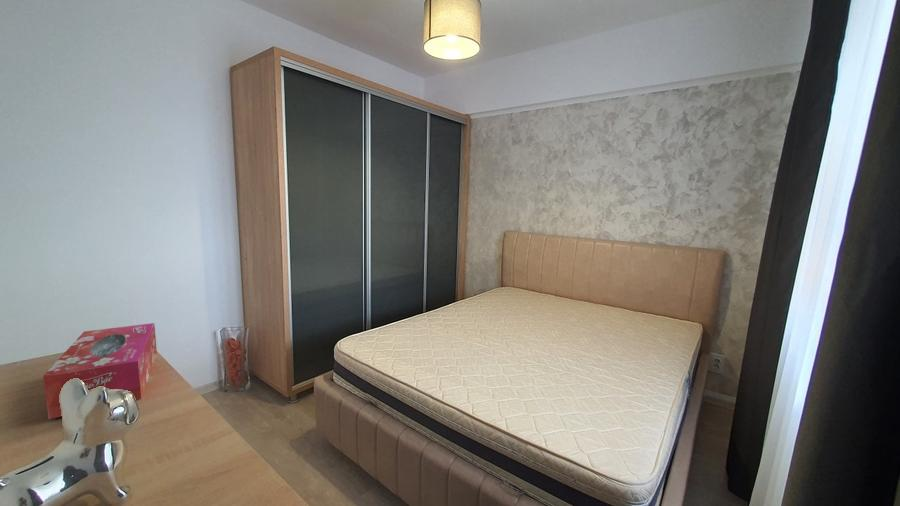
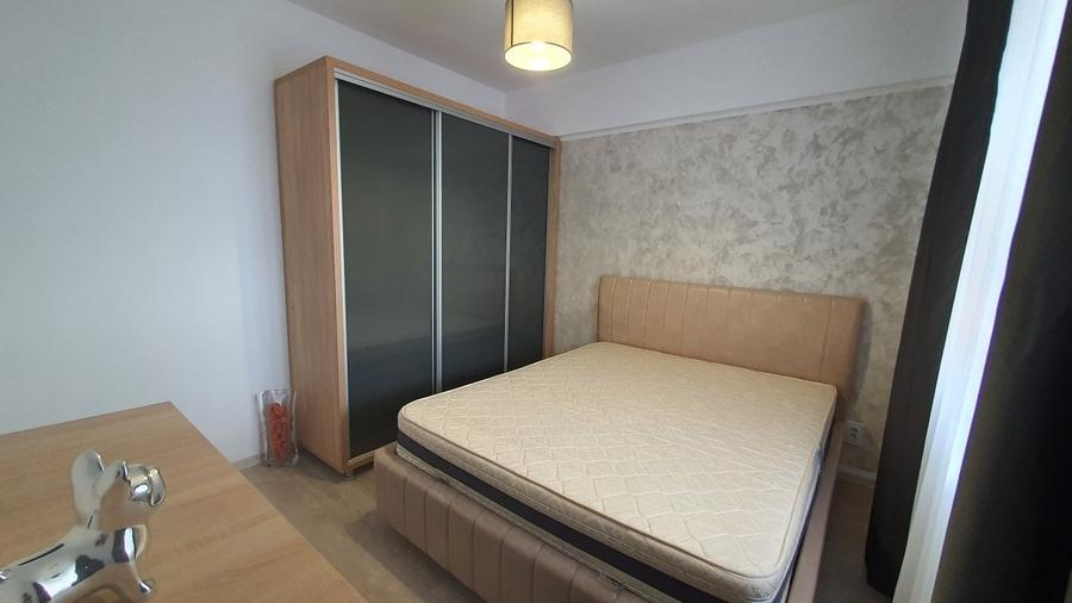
- tissue box (110, 362)
